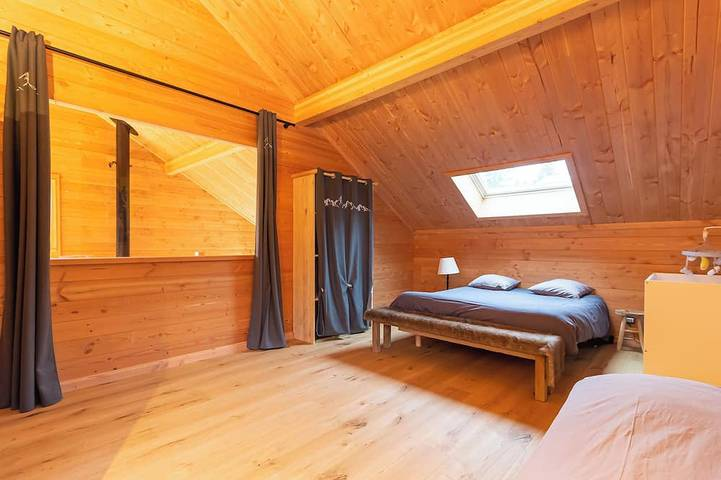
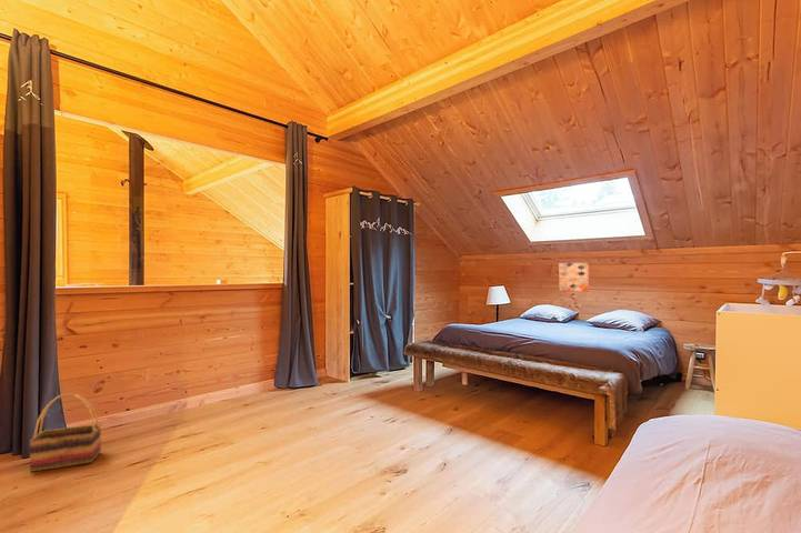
+ basket (67, 428)
+ wall art (573, 276)
